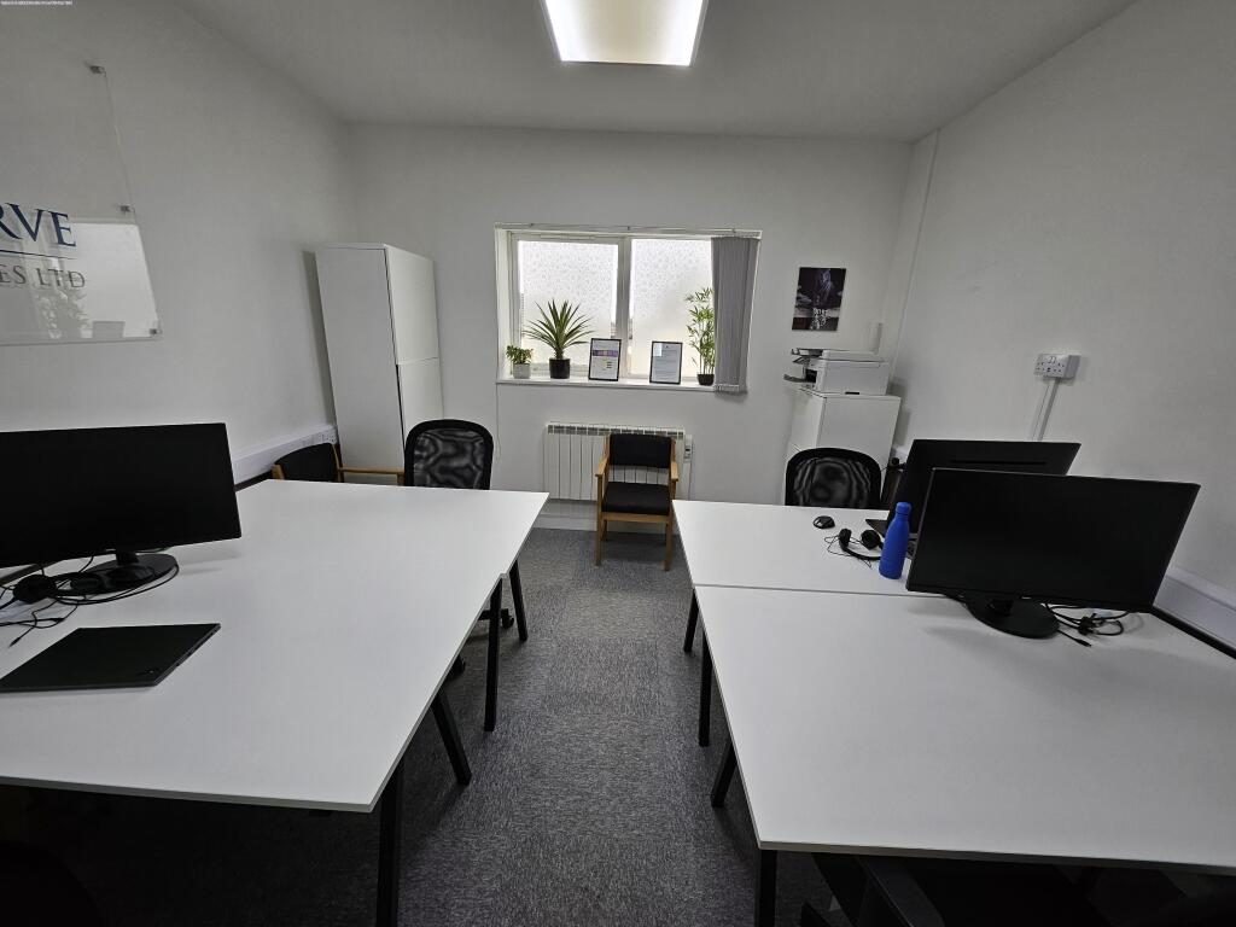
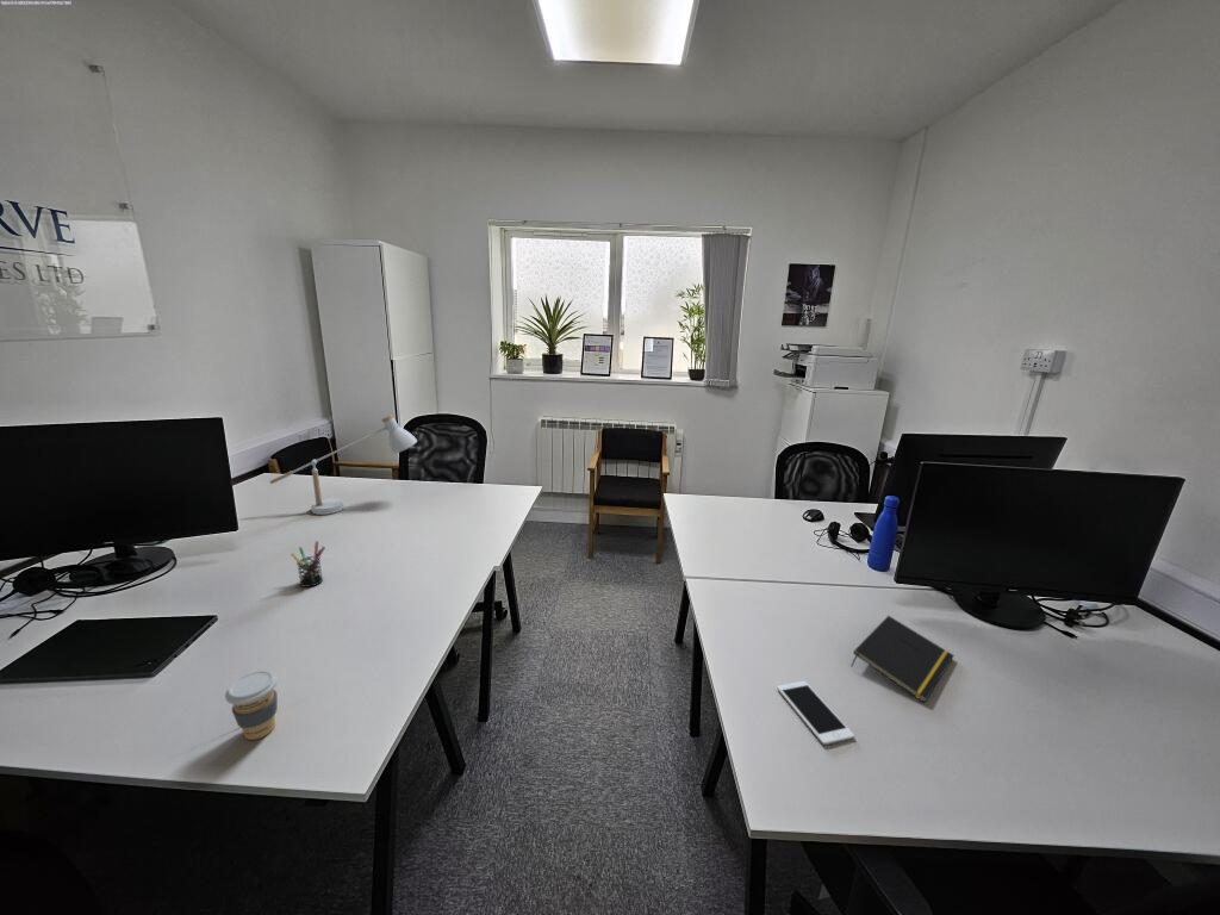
+ cell phone (813, 710)
+ notepad (904, 654)
+ desk lamp (341, 449)
+ coffee cup (255, 705)
+ pen holder (309, 562)
